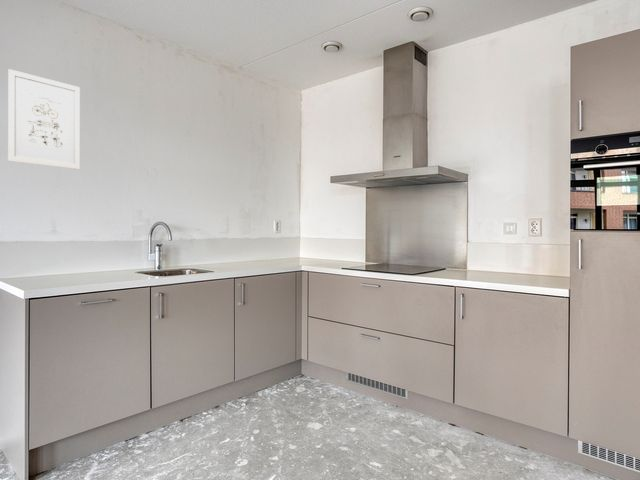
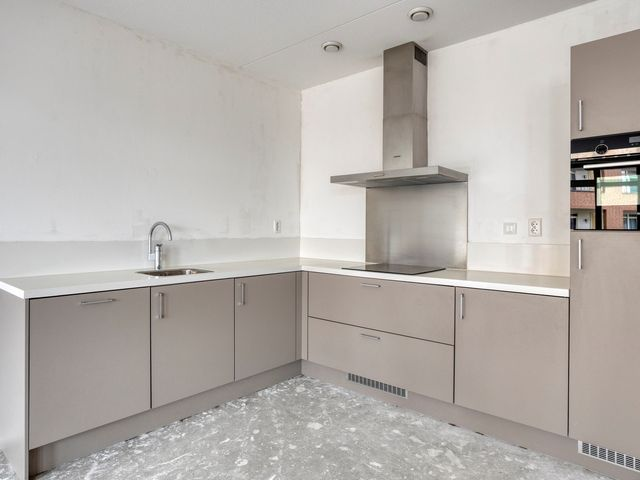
- wall art (45, 122)
